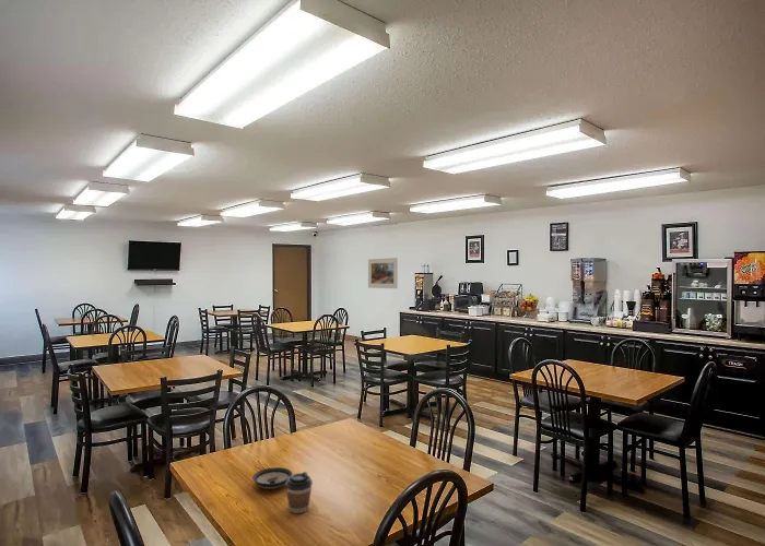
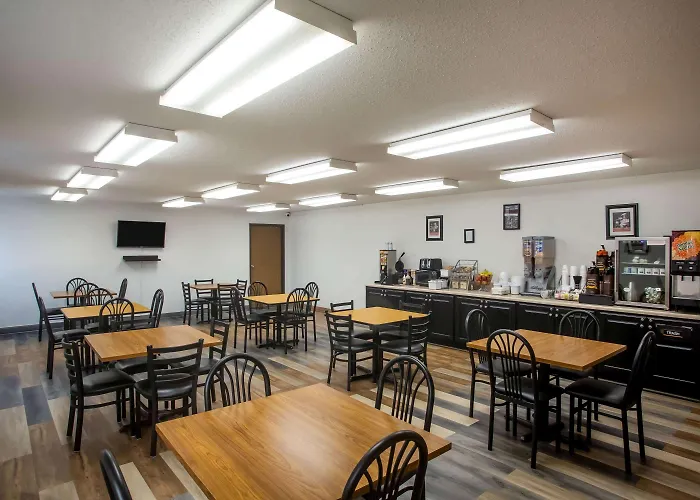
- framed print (381, 273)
- saucer (272, 479)
- coffee cup (298, 490)
